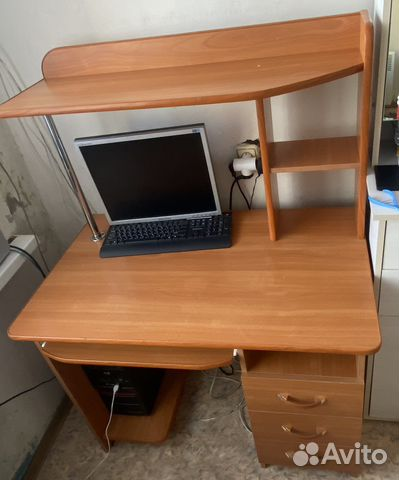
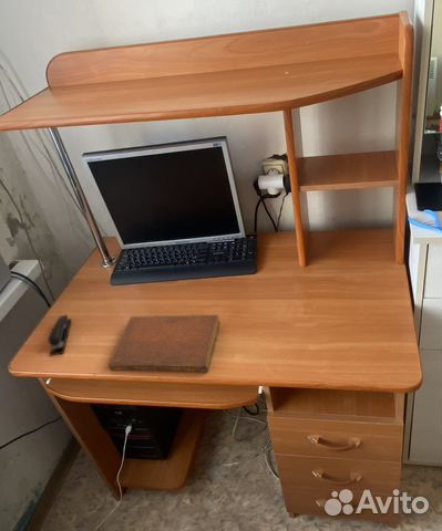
+ stapler (59, 332)
+ notebook (165, 342)
